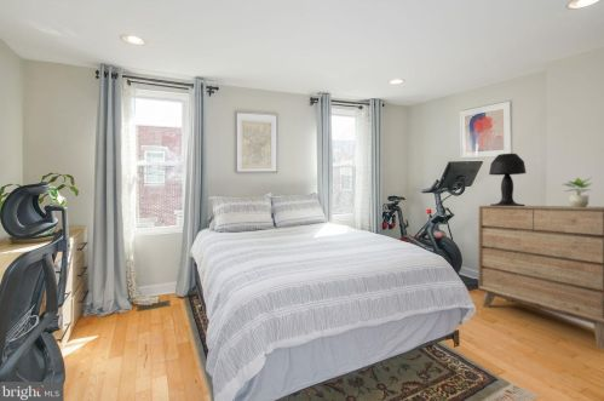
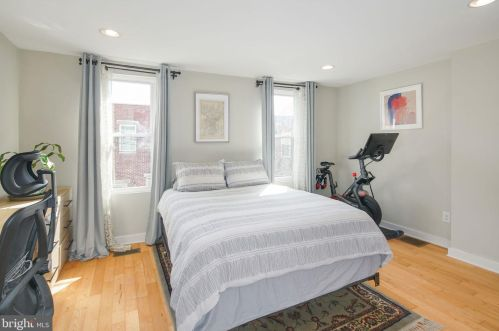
- table lamp (506, 179)
- dresser (546, 263)
- potted plant (576, 190)
